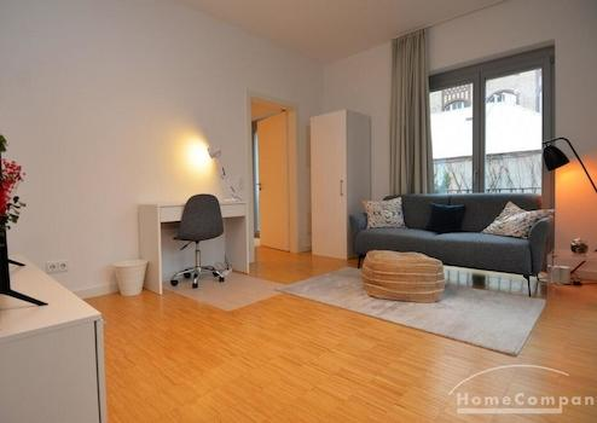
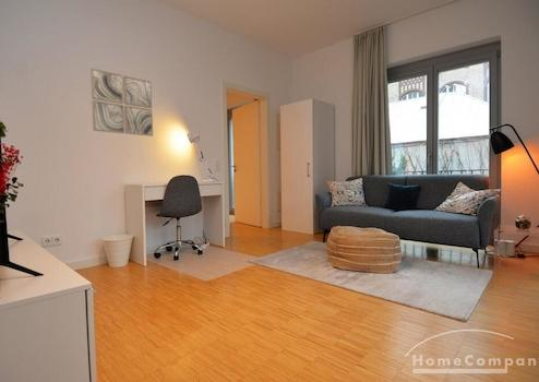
+ wall art (124, 104)
